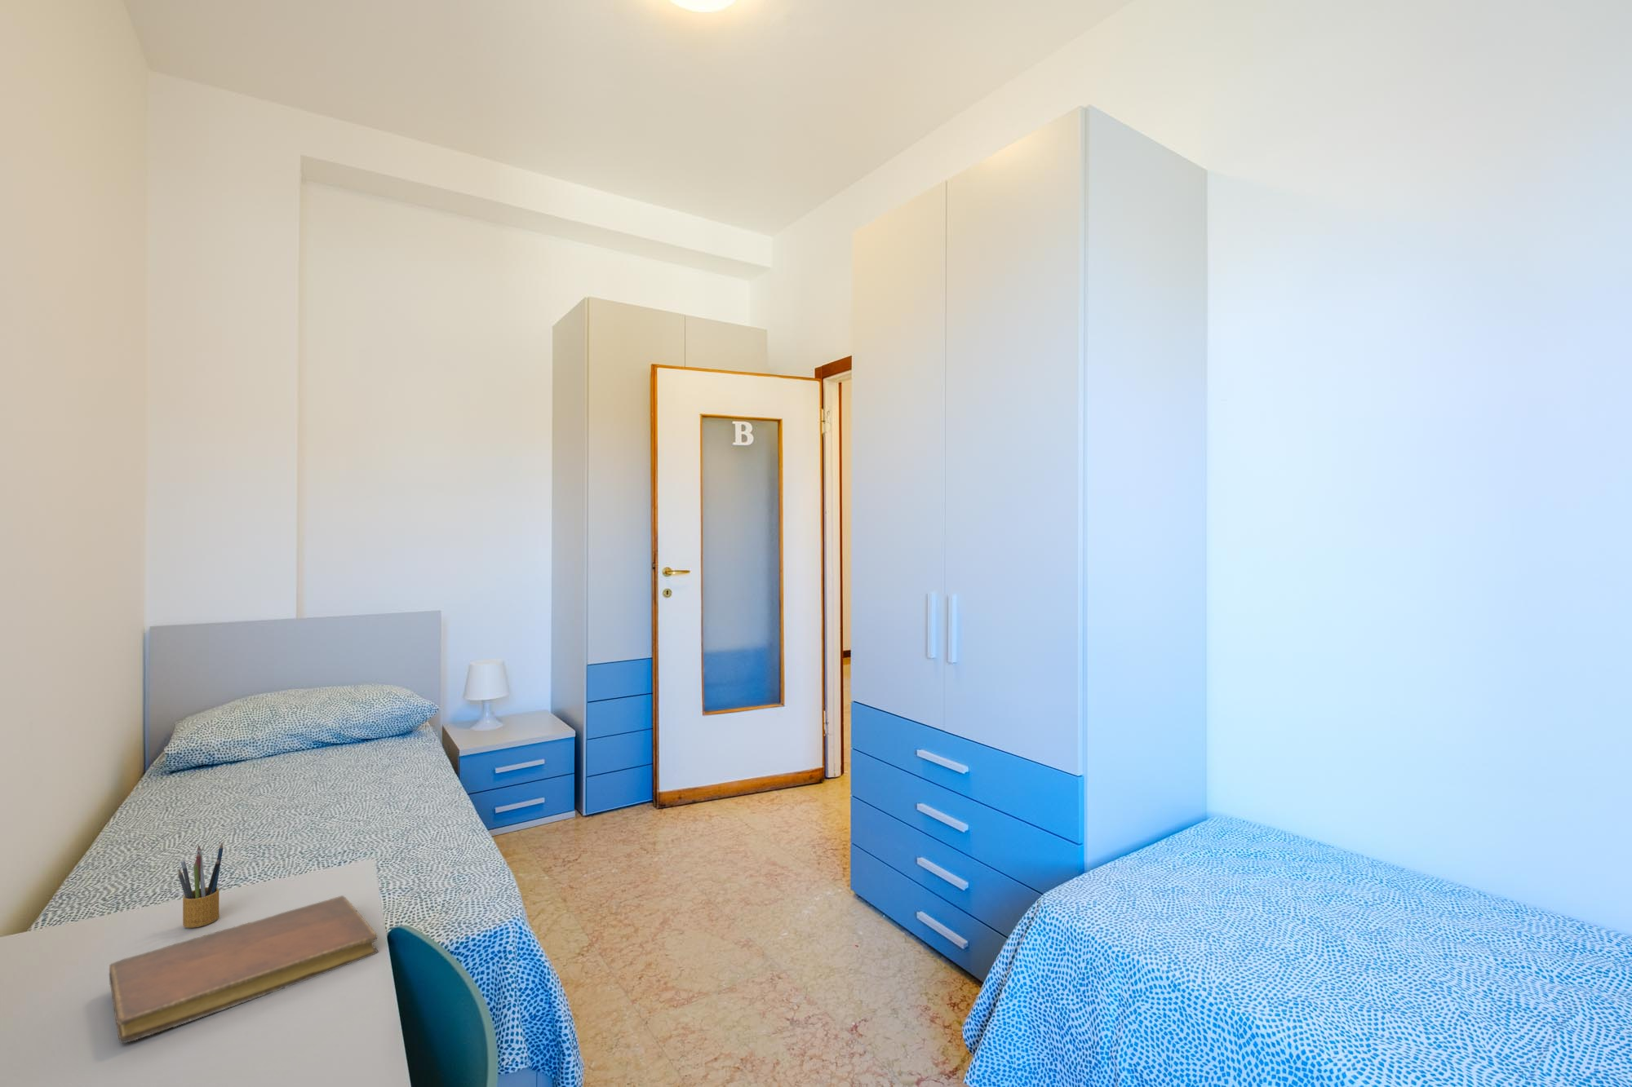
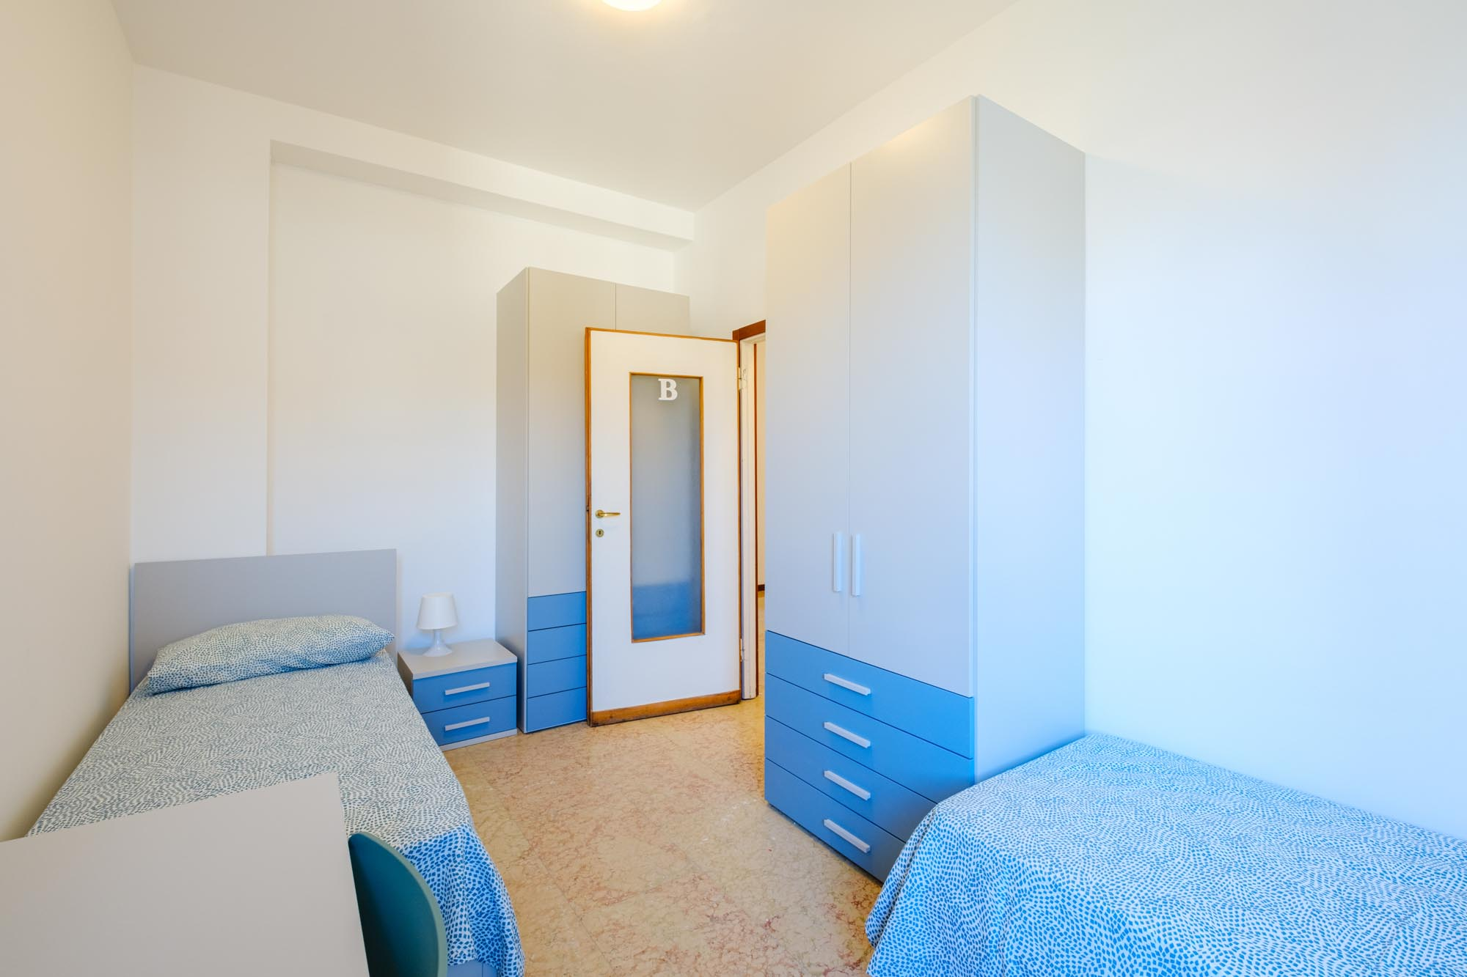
- pencil box (203, 886)
- notebook (248, 957)
